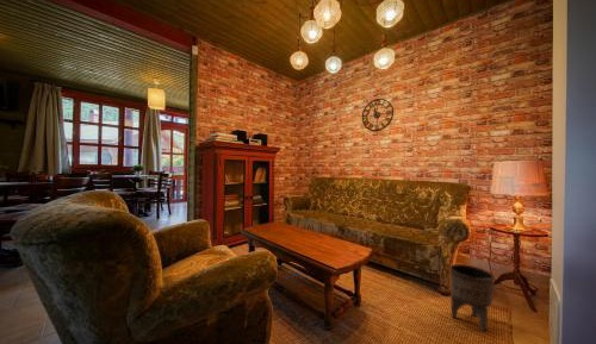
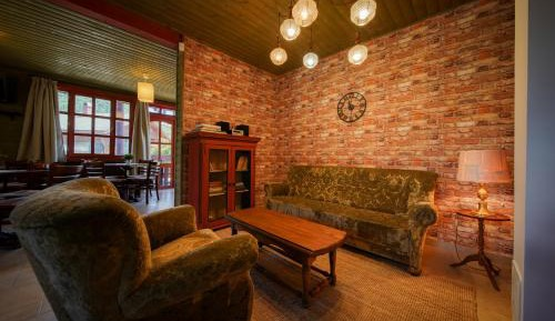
- planter (470, 295)
